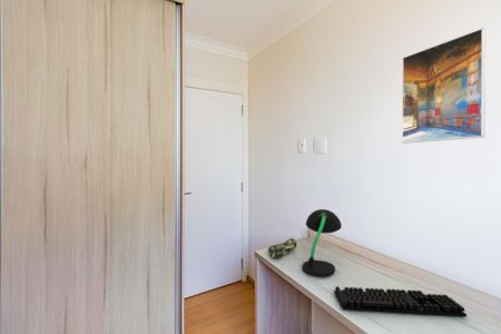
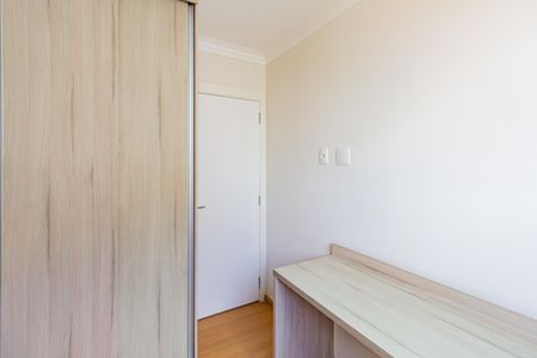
- pencil case (283, 247)
- desk lamp (318, 236)
- keyboard (394, 299)
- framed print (439, 92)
